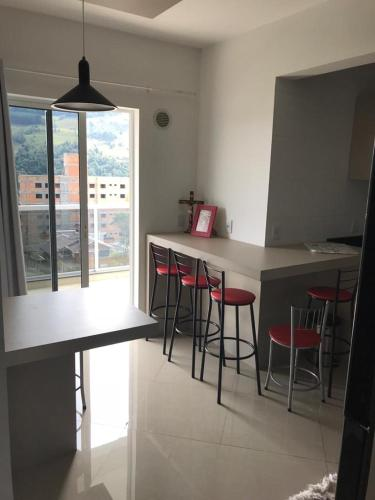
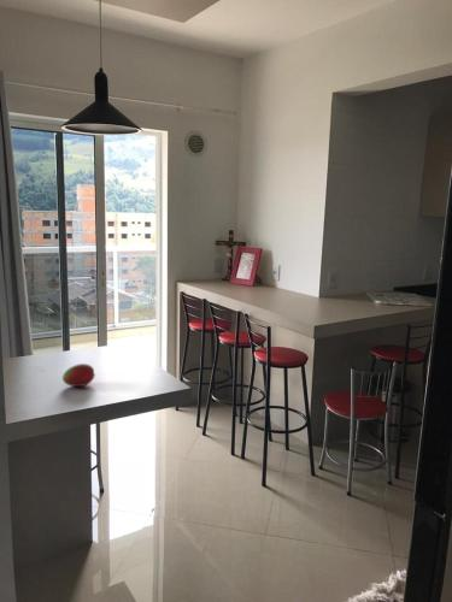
+ fruit (78, 374)
